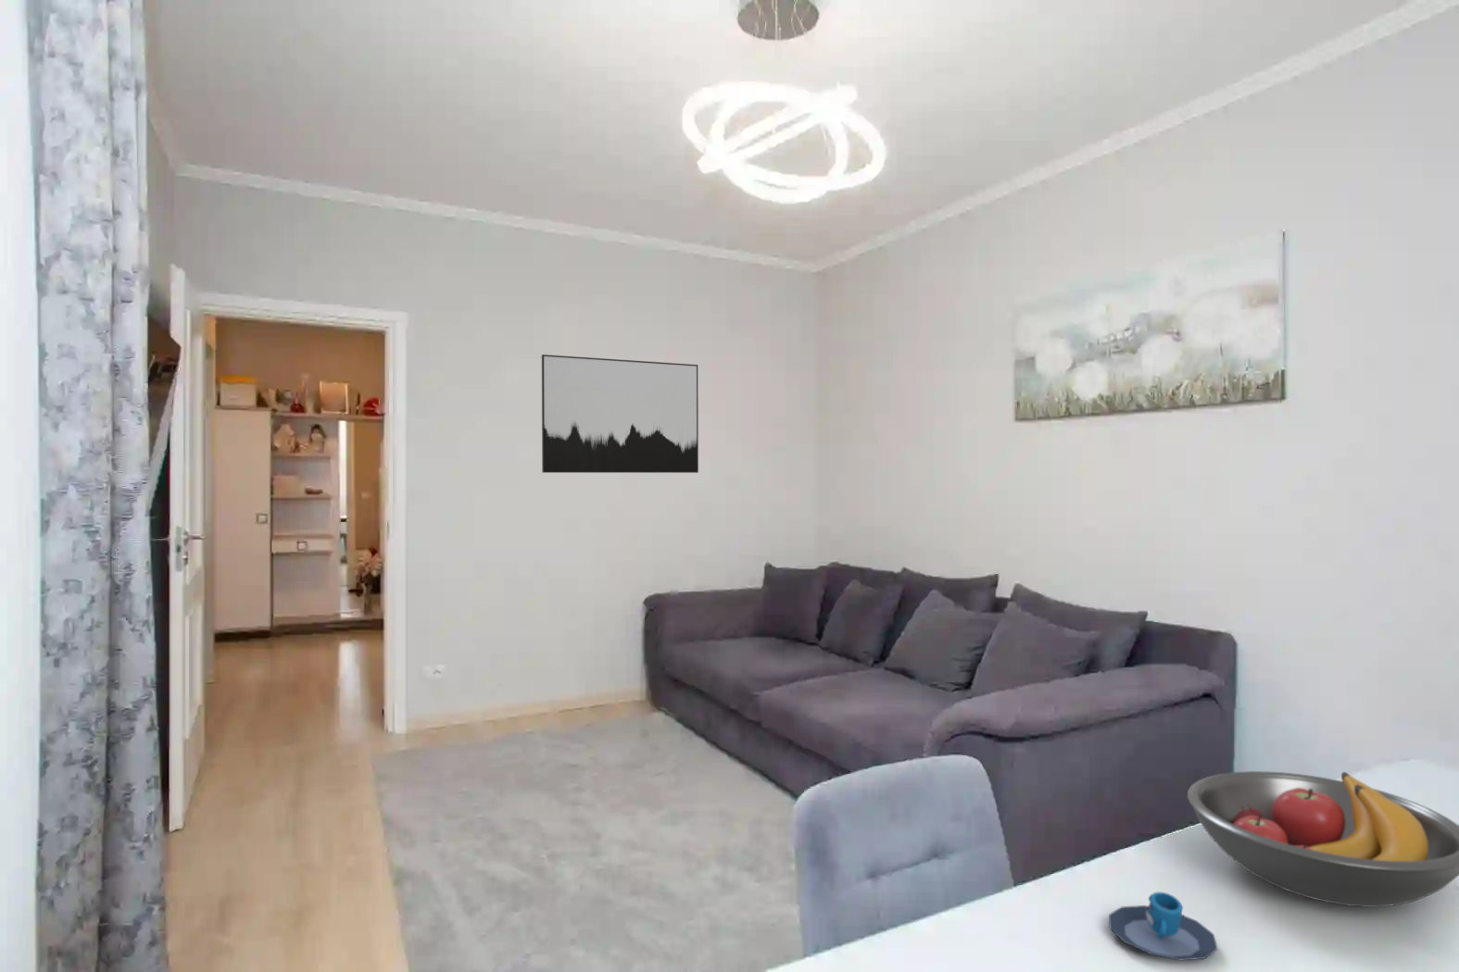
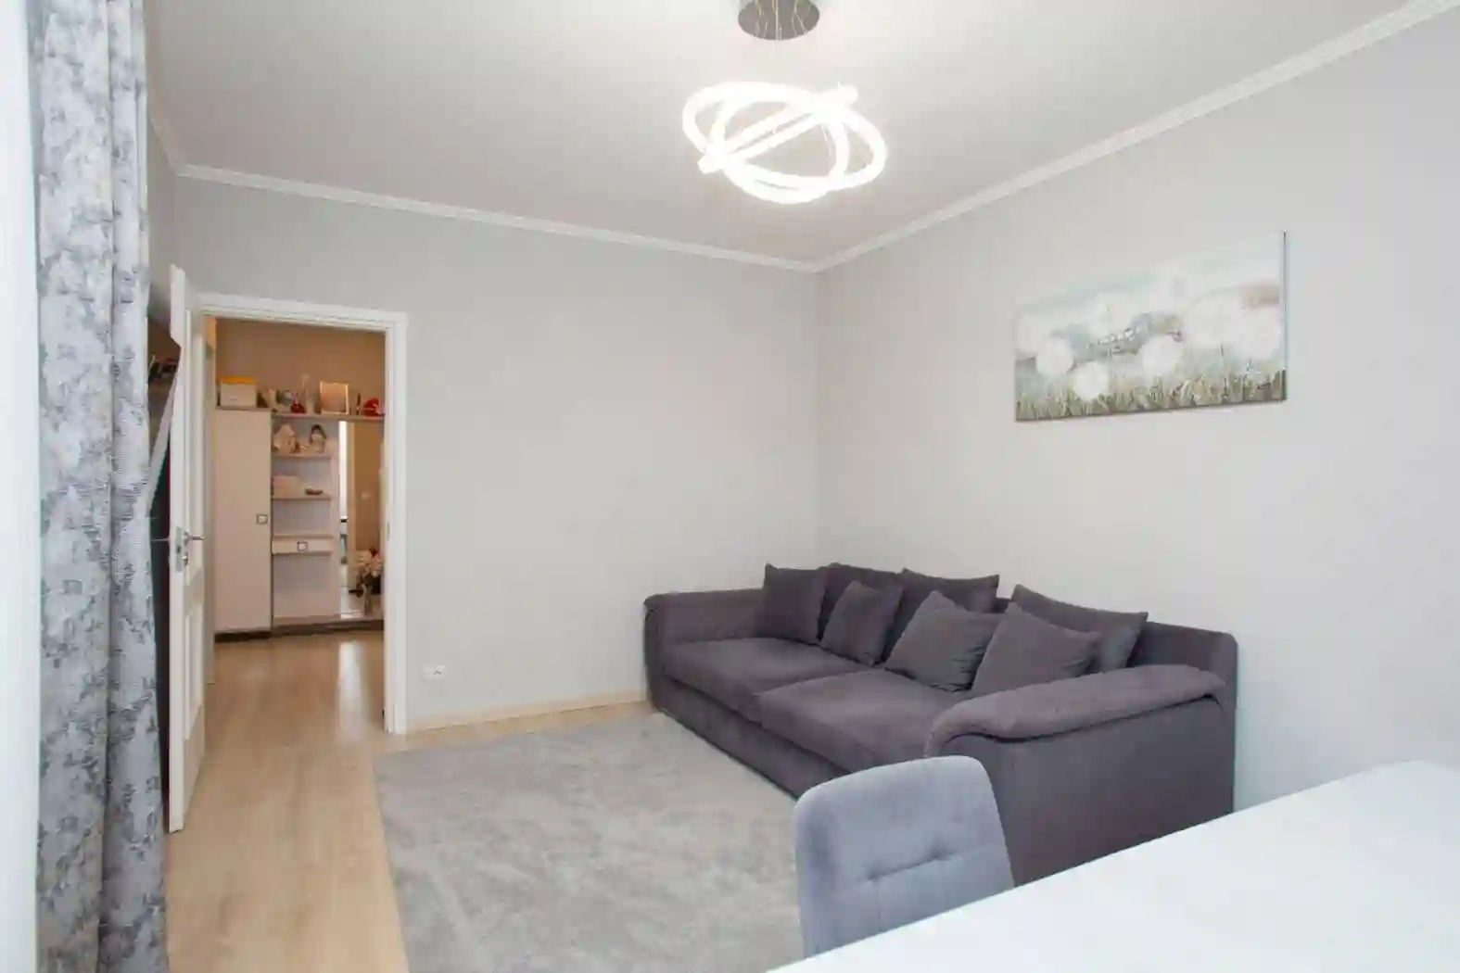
- fruit bowl (1320, 836)
- wall art (622, 415)
- mug (1160, 917)
